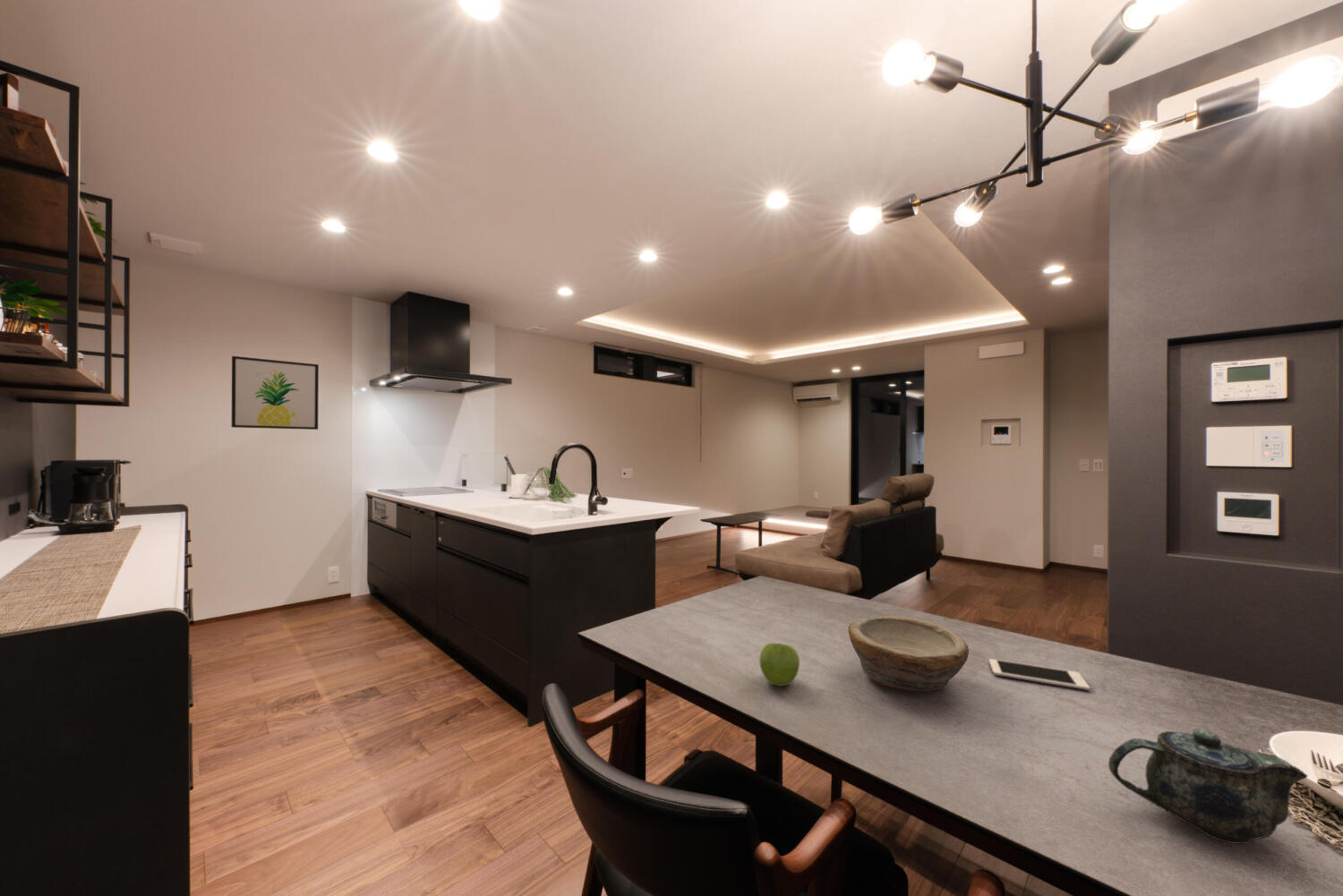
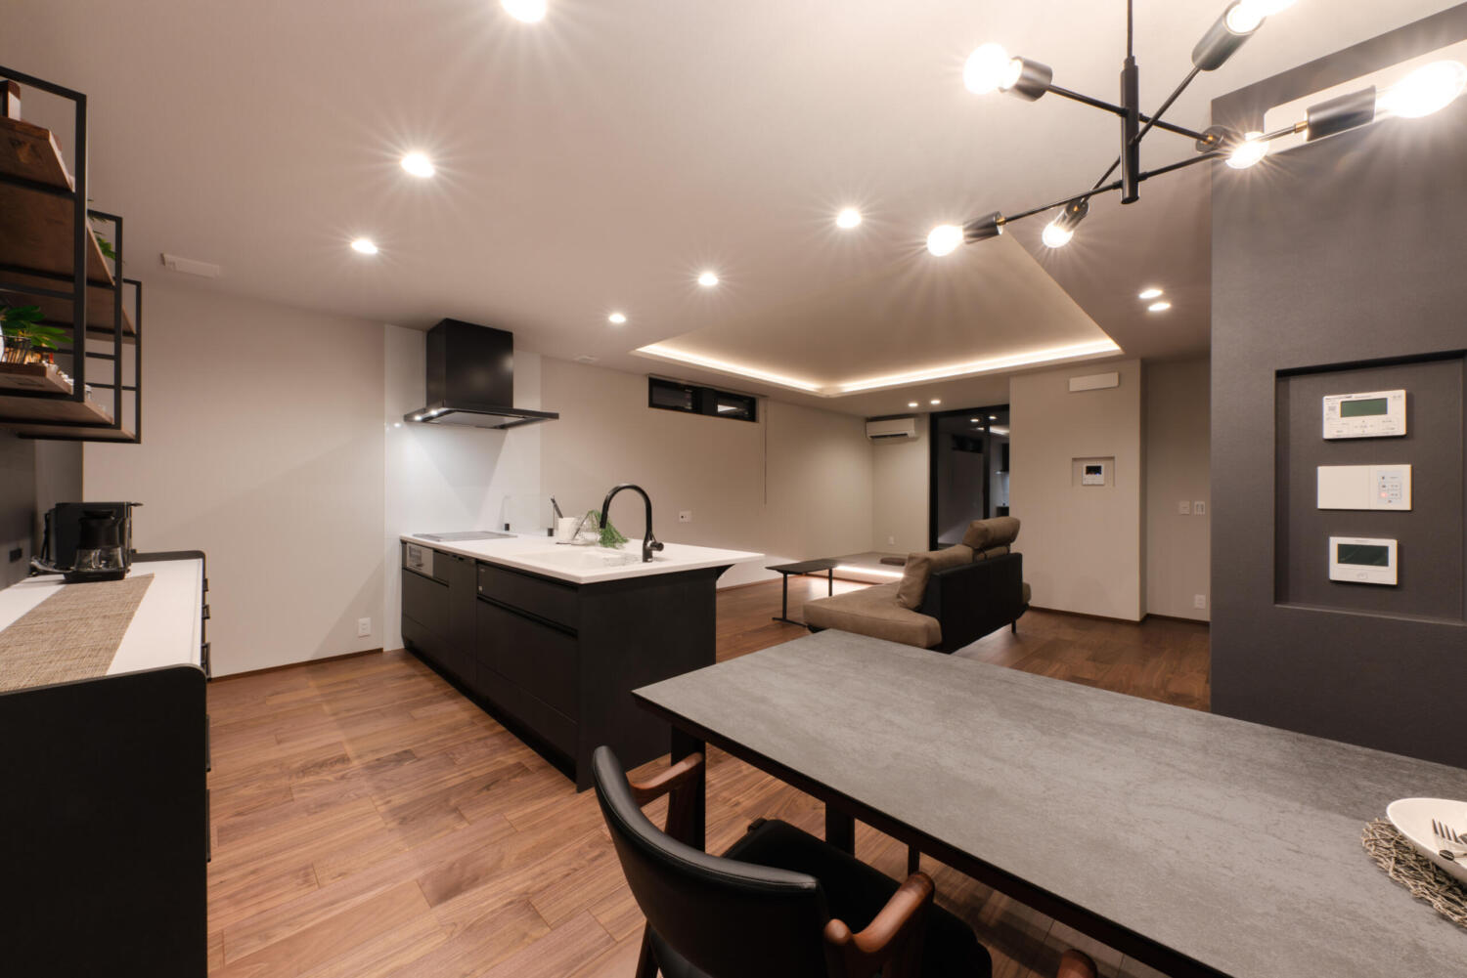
- chinaware (1202, 774)
- cell phone (1036, 673)
- bowl (905, 655)
- fruit (779, 662)
- wall art (277, 394)
